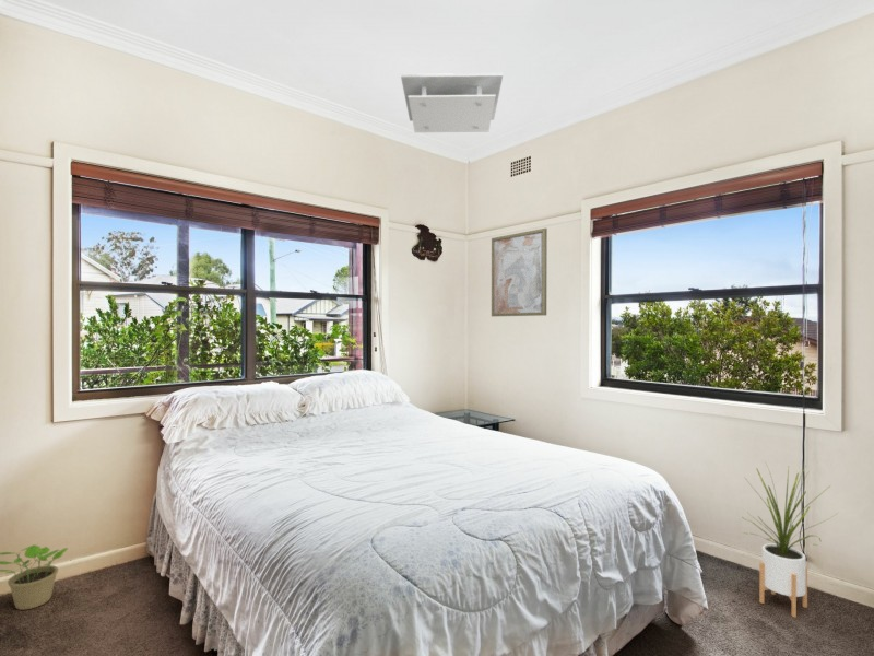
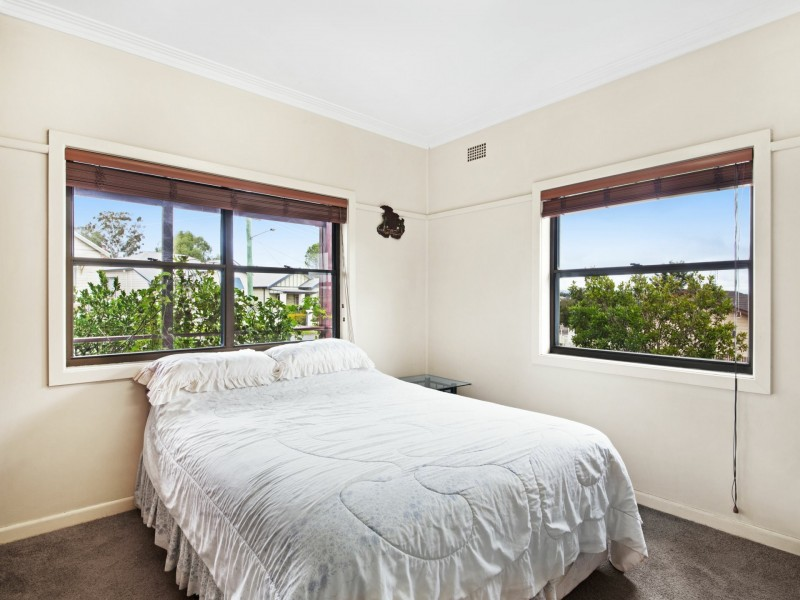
- house plant (780, 534)
- ceiling light (451, 106)
- potted plant (29, 570)
- wall art (517, 274)
